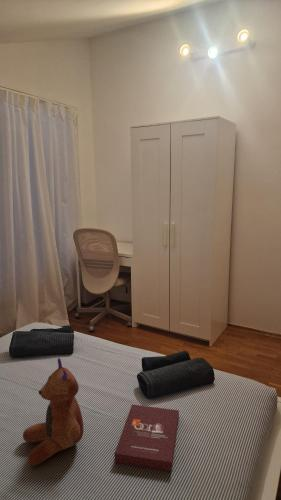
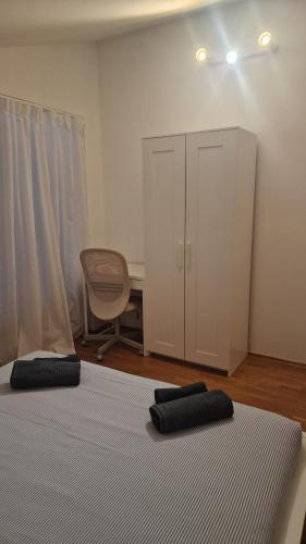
- book (149, 434)
- toy (51, 406)
